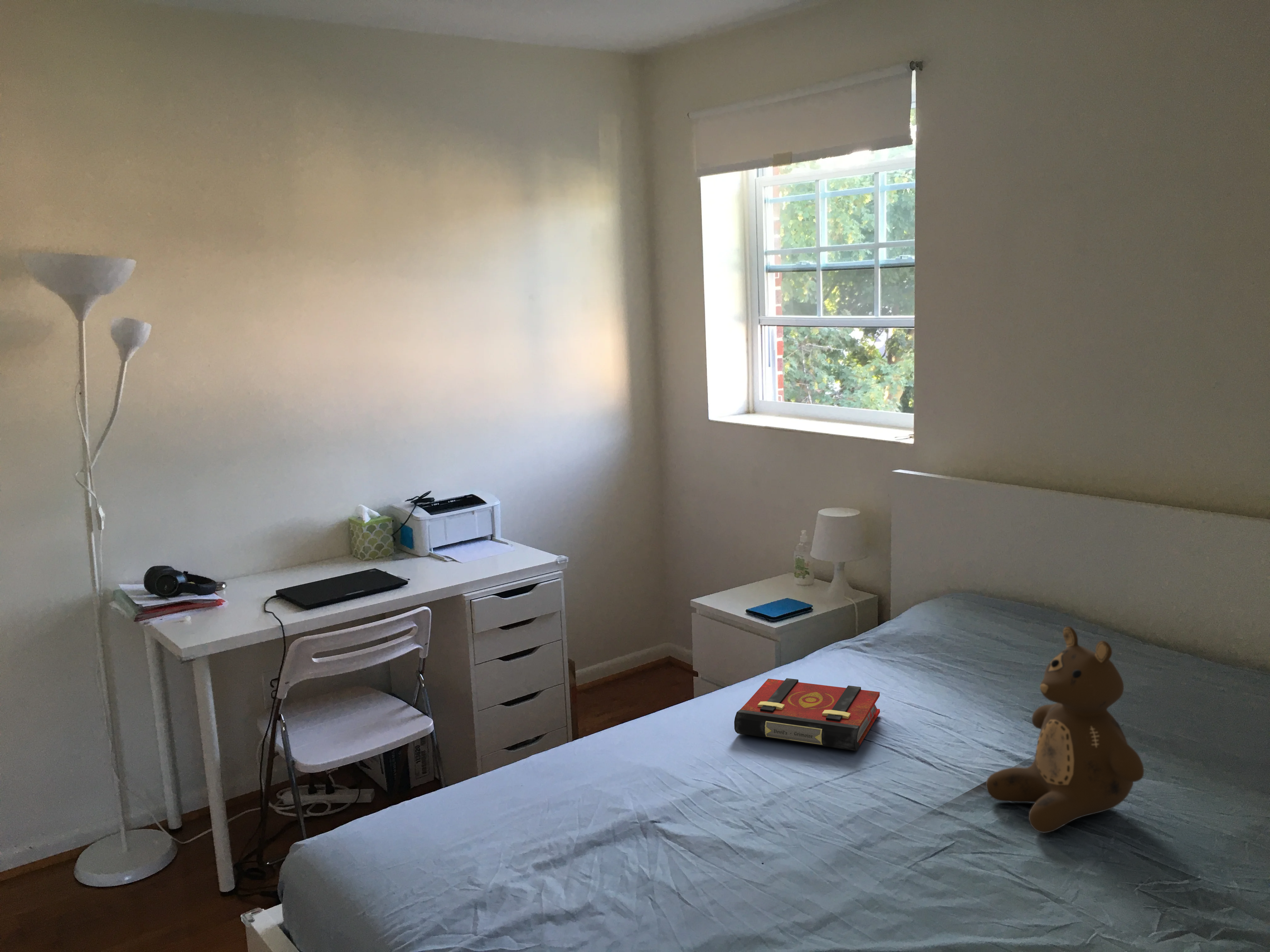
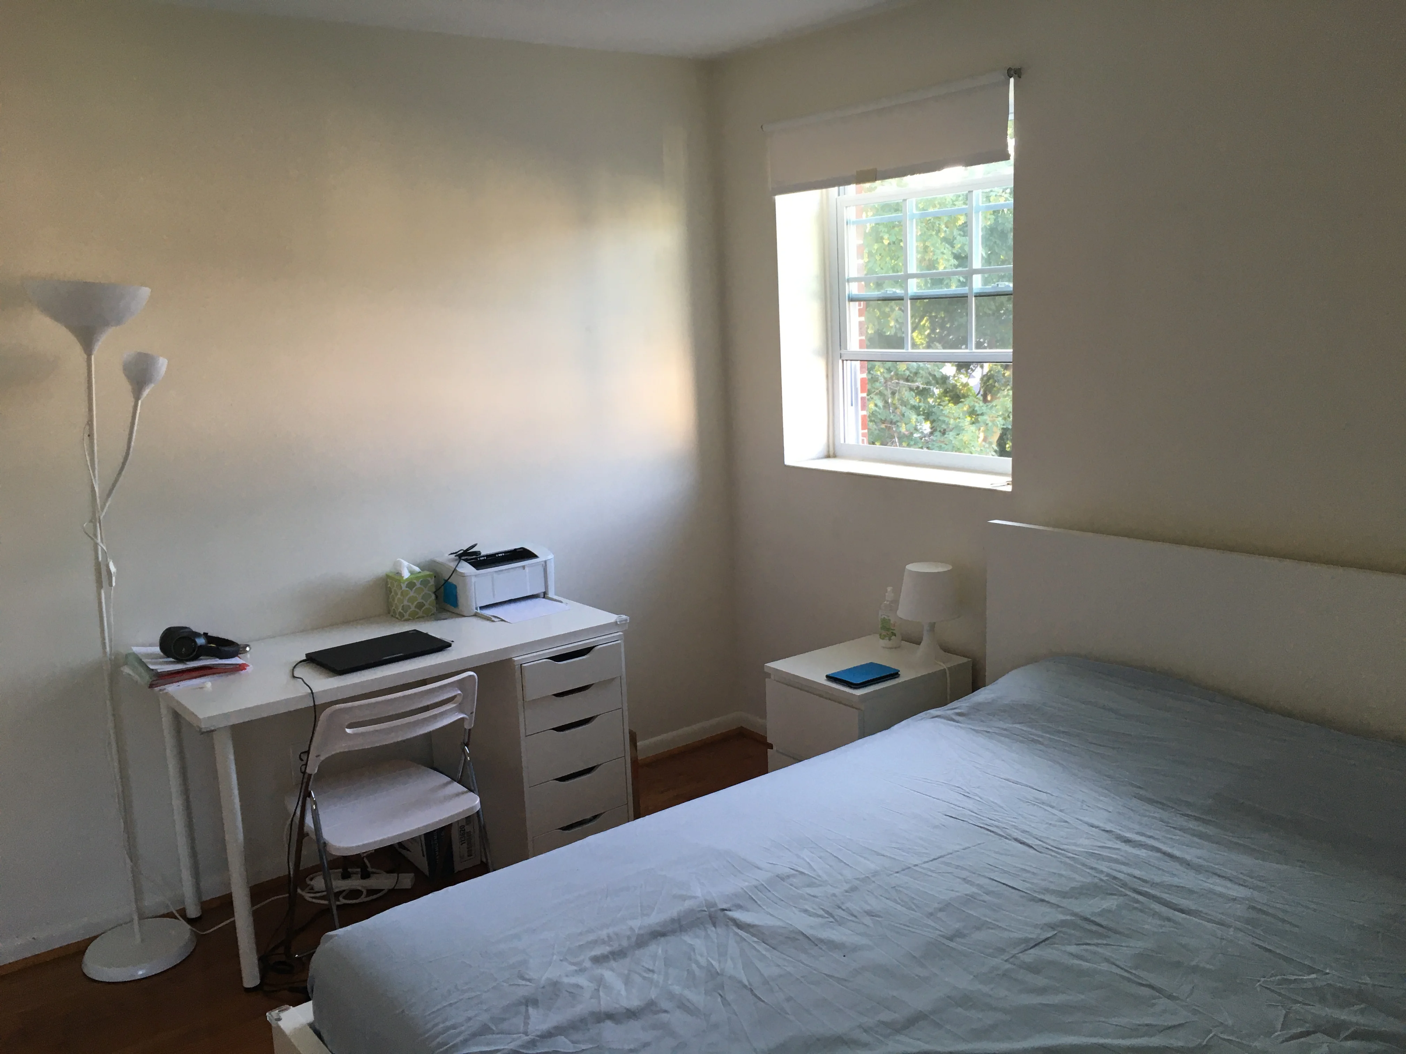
- teddy bear (1061, 724)
- book (809, 713)
